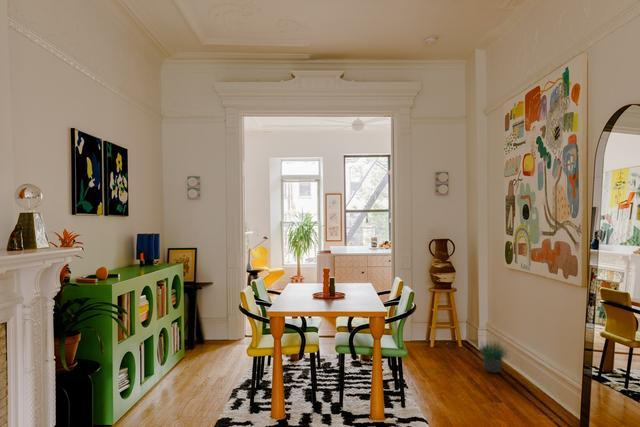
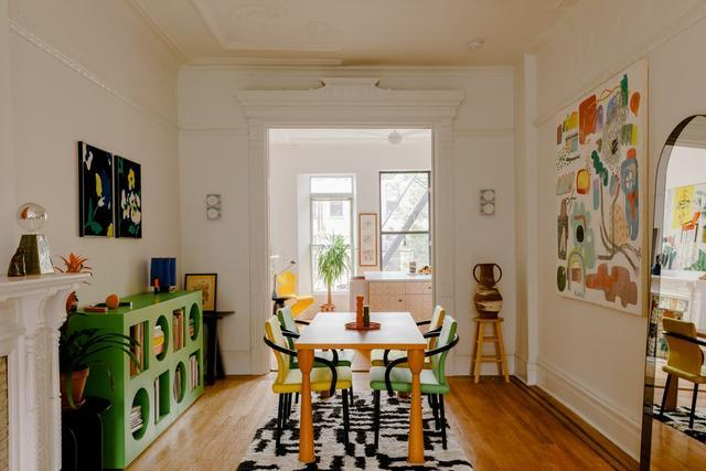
- potted plant (492, 351)
